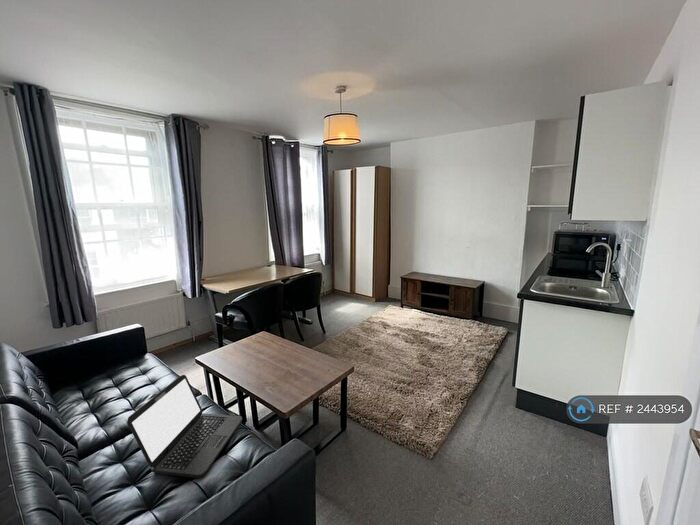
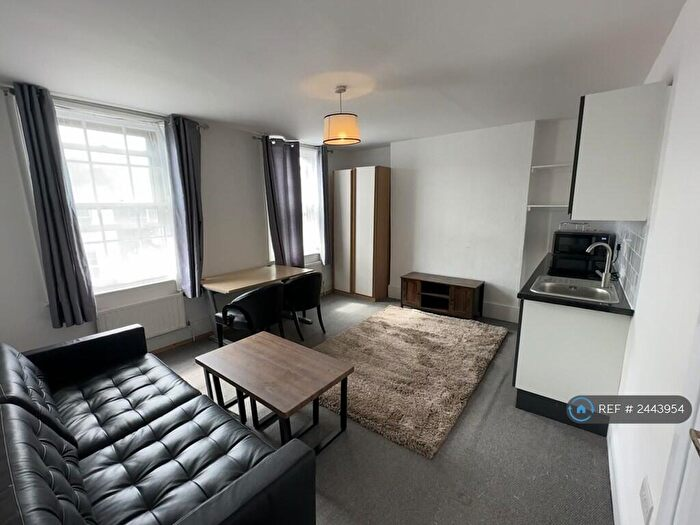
- laptop (191, 419)
